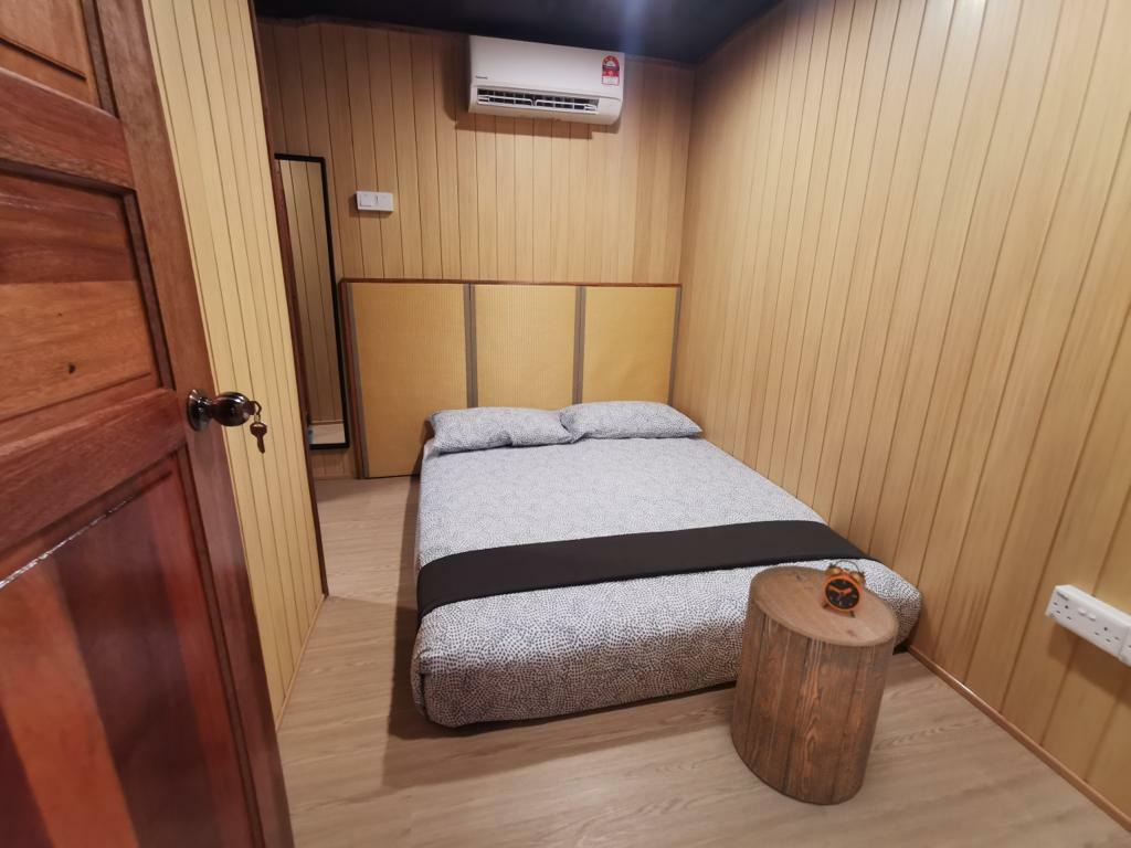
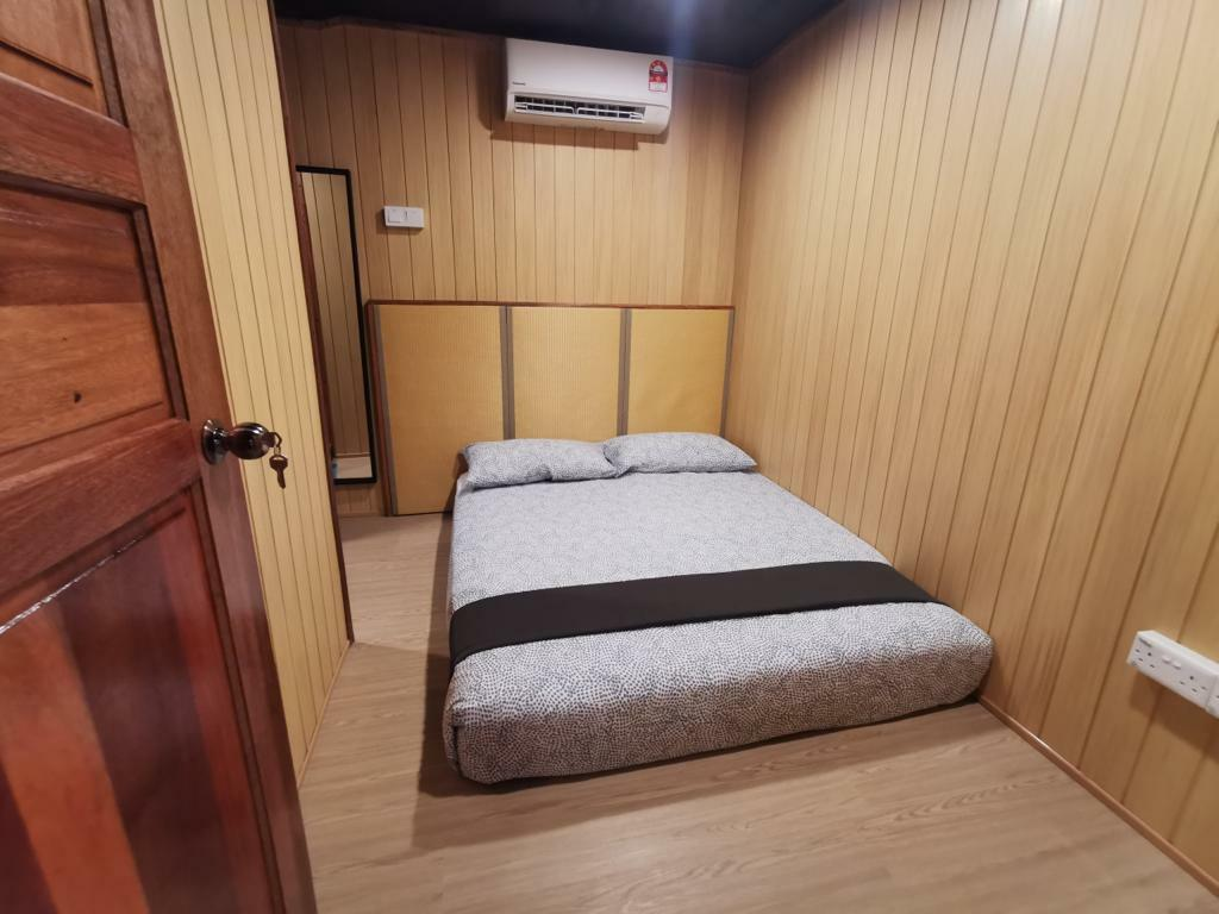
- stool (806, 675)
- alarm clock (843, 584)
